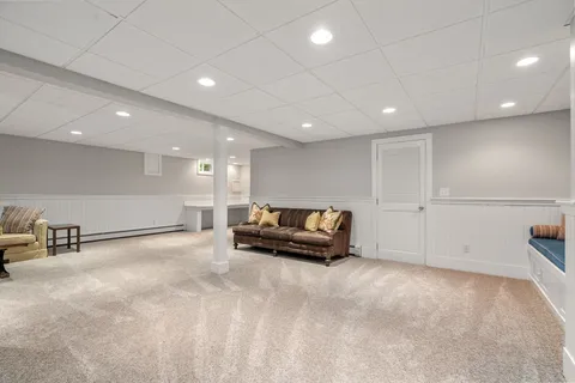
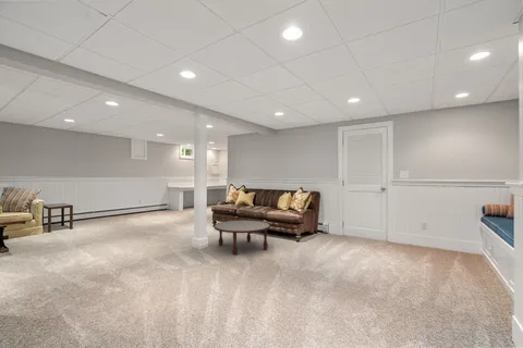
+ coffee table (242, 232)
